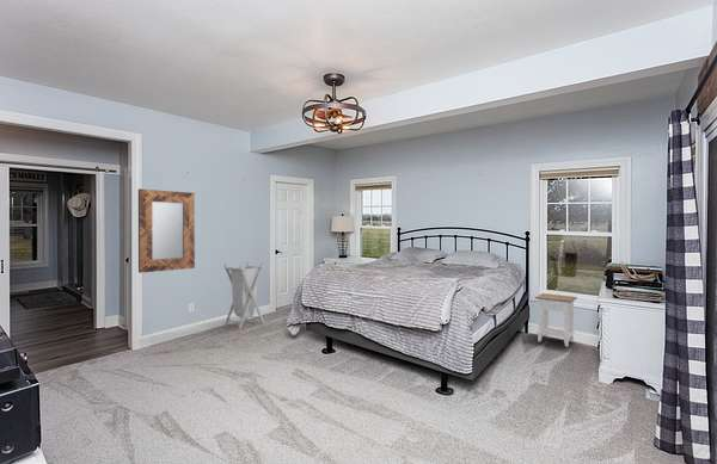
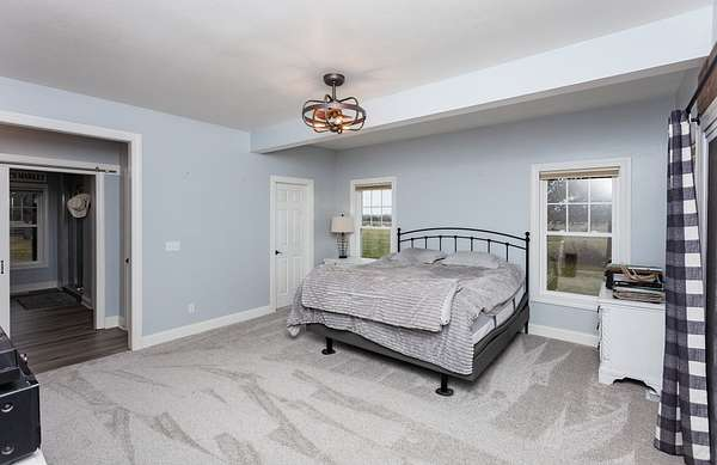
- nightstand (547, 318)
- home mirror (167, 230)
- laundry hamper (244, 293)
